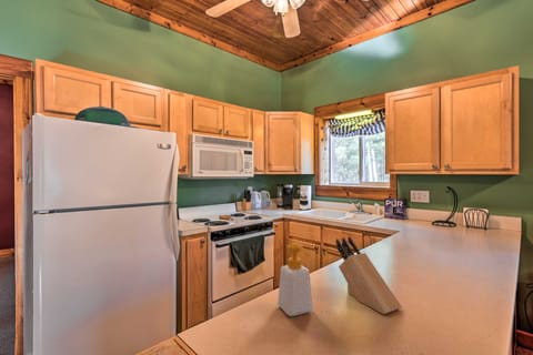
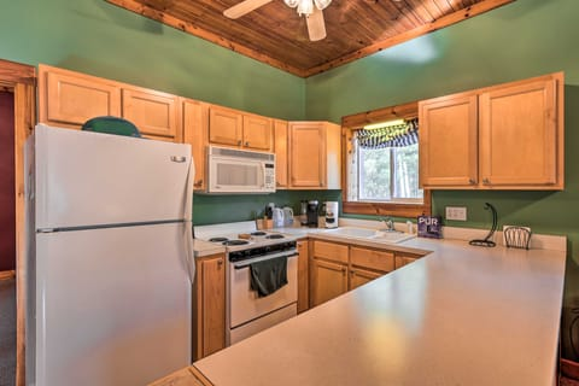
- knife block (363, 270)
- soap bottle (298, 277)
